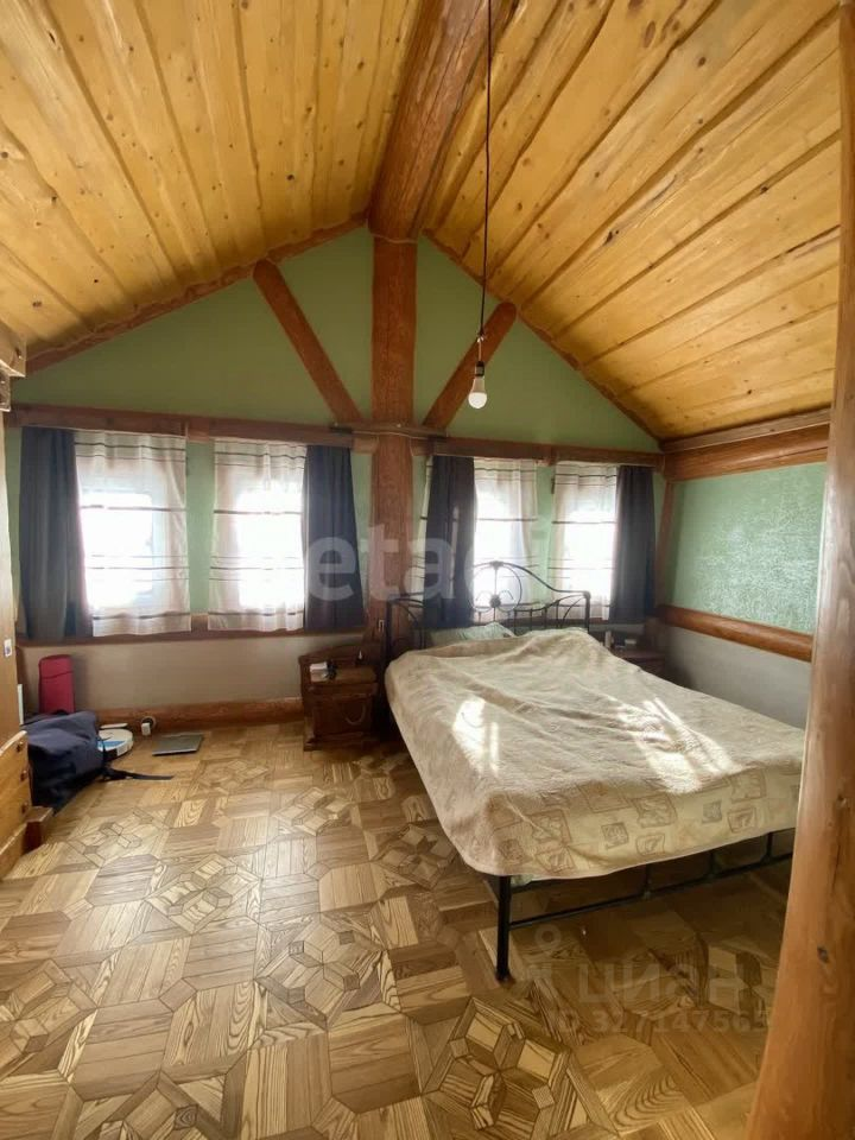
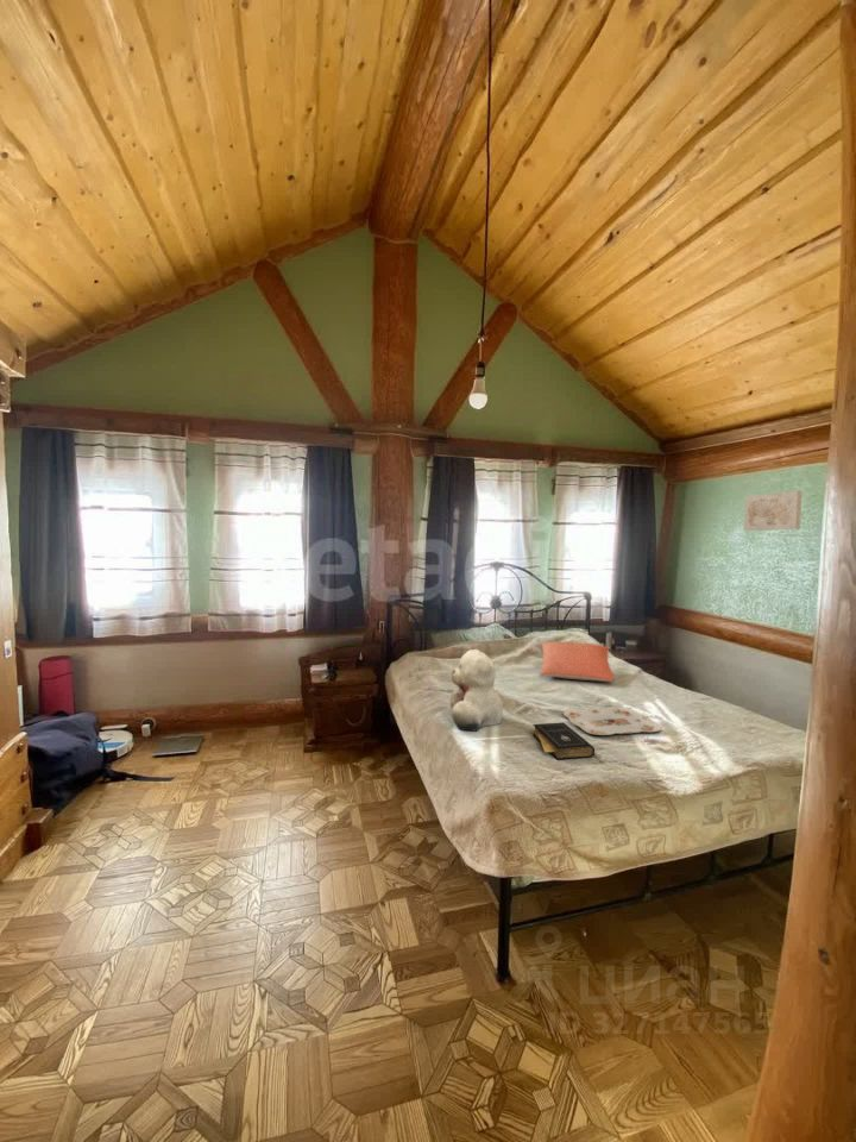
+ wall art (770, 512)
+ teddy bear (473, 685)
+ book (558, 740)
+ serving tray (610, 721)
+ pillow (574, 660)
